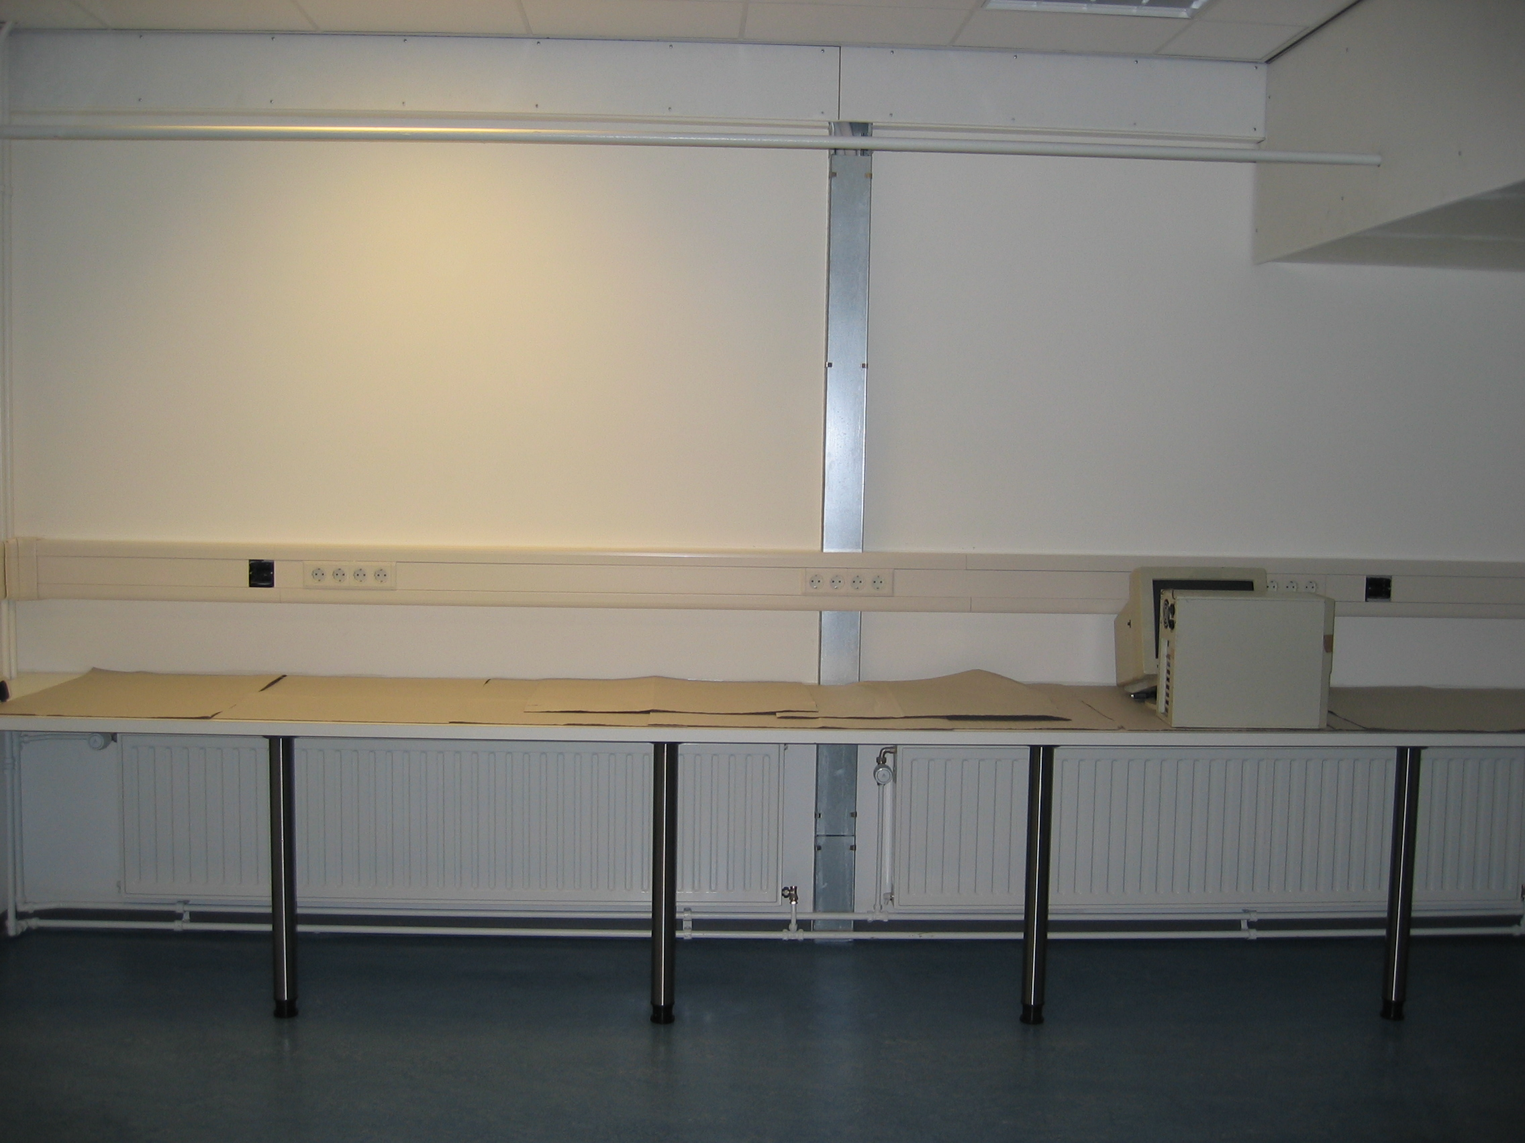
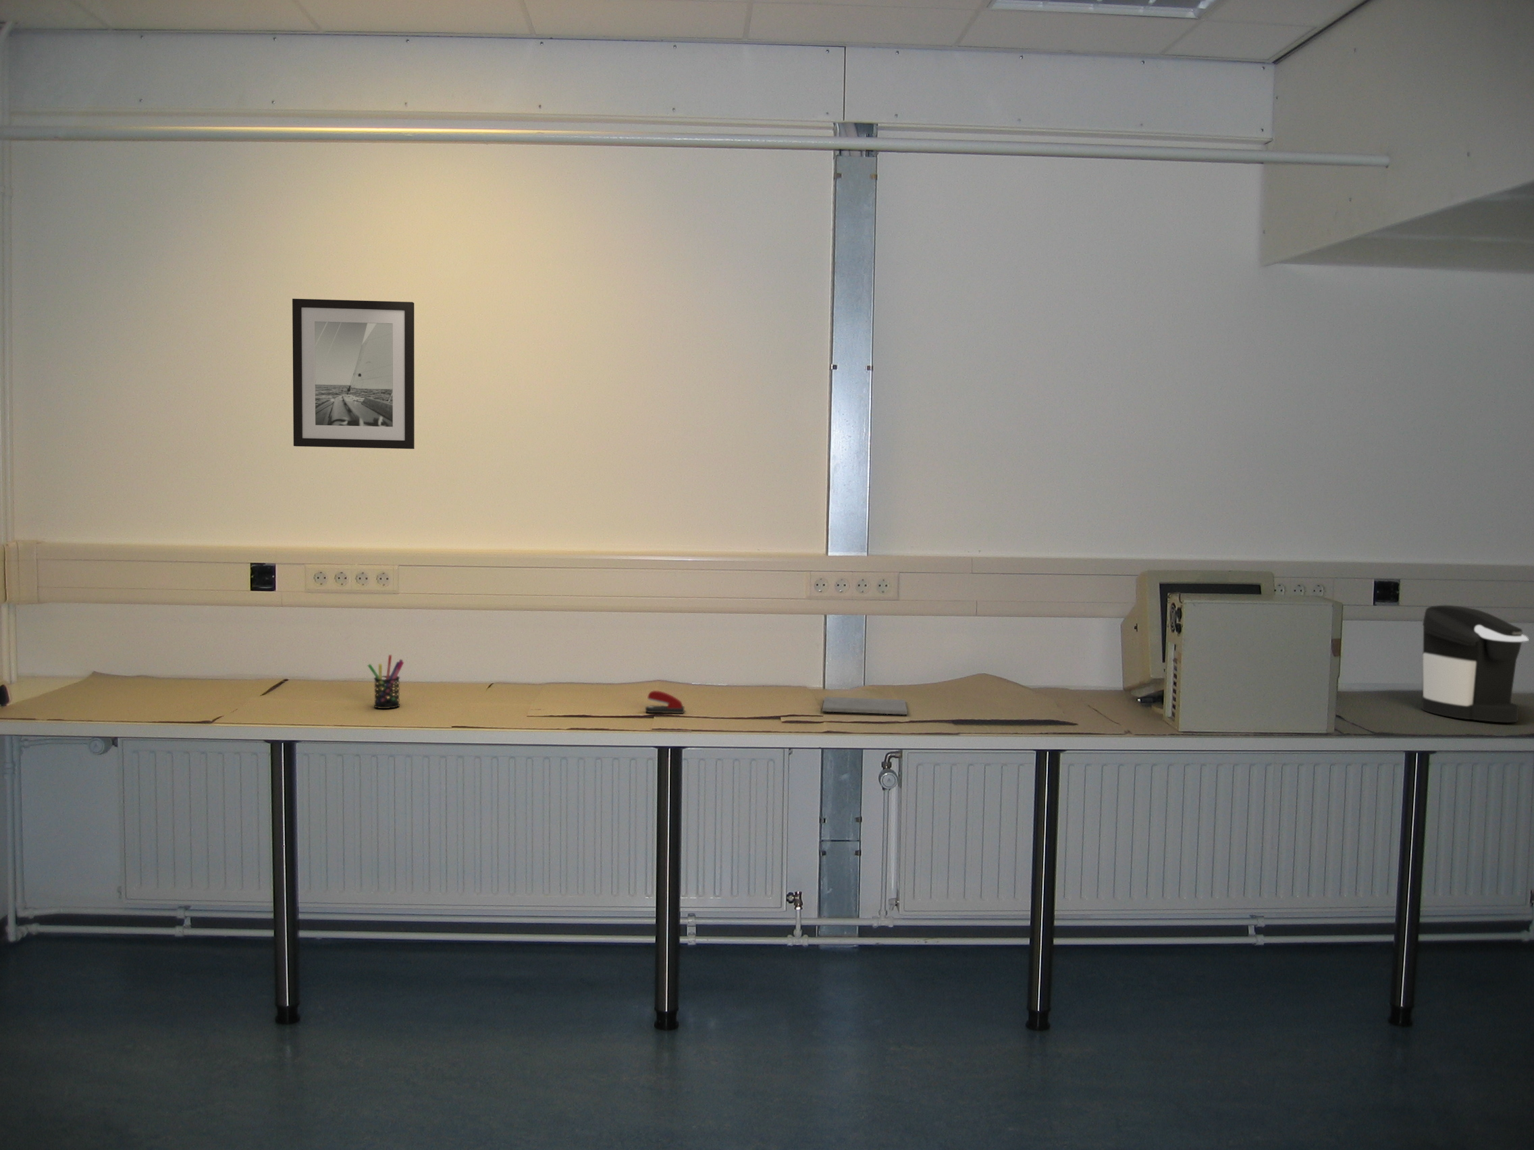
+ pen holder (384, 681)
+ notepad (864, 705)
+ stapler (664, 701)
+ wall art (354, 374)
+ coffee maker (1475, 662)
